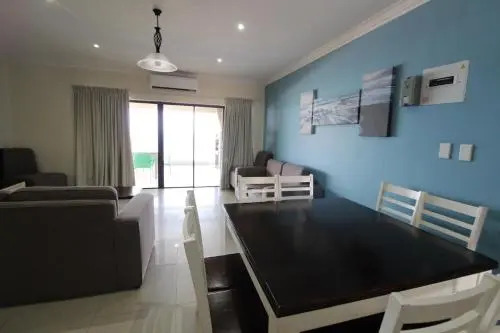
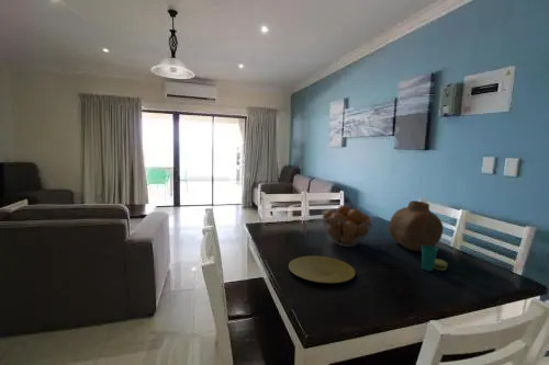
+ fruit basket (346, 225)
+ cup (434, 258)
+ plate (321, 269)
+ vase (416, 225)
